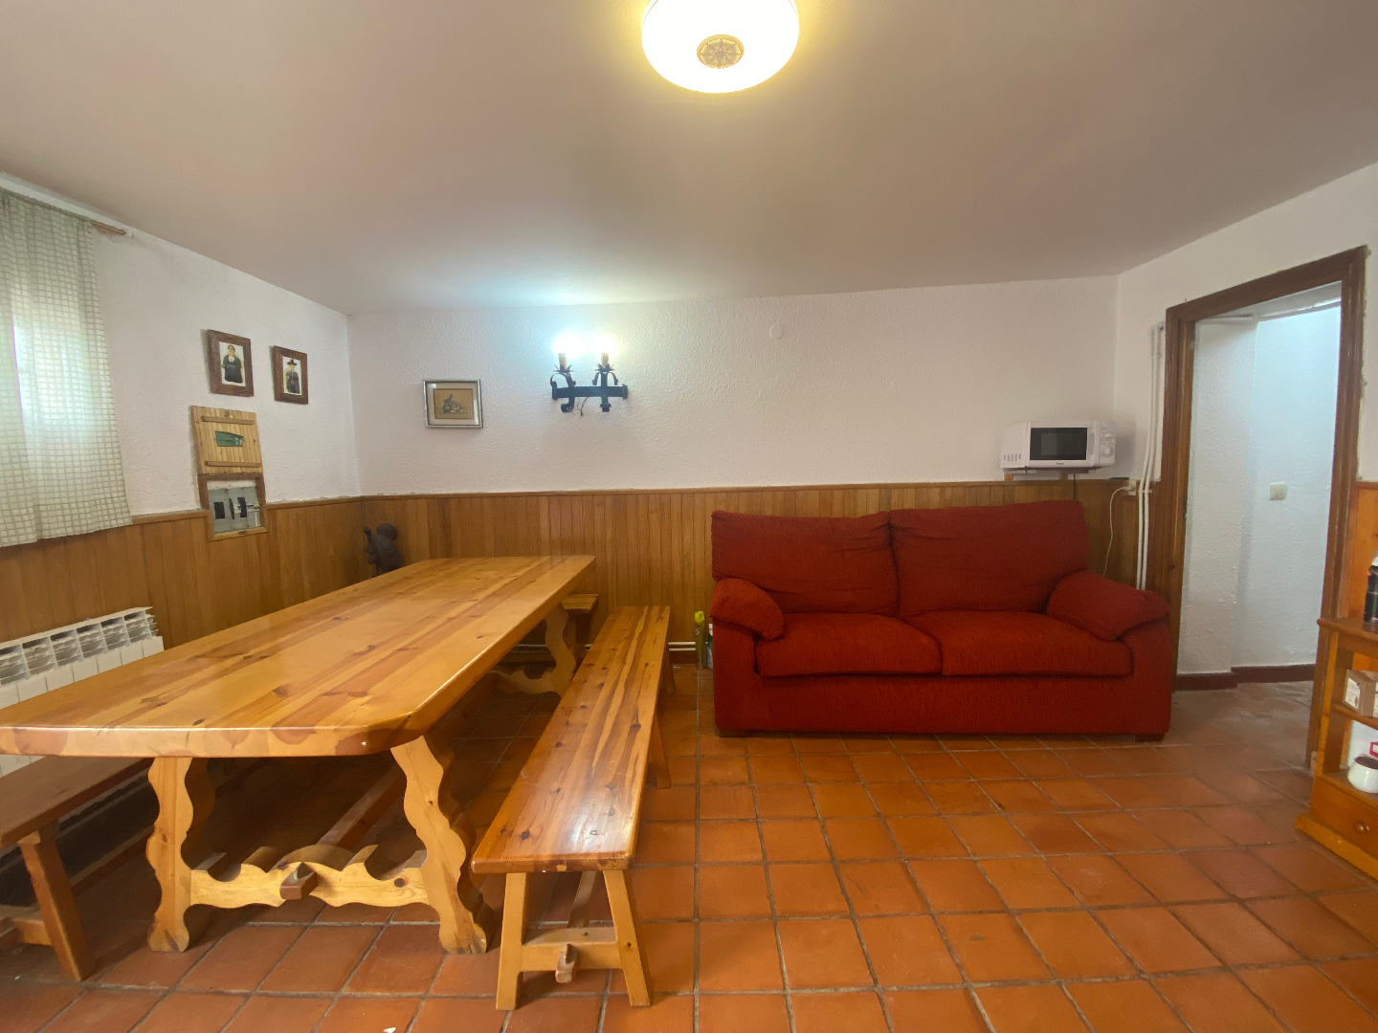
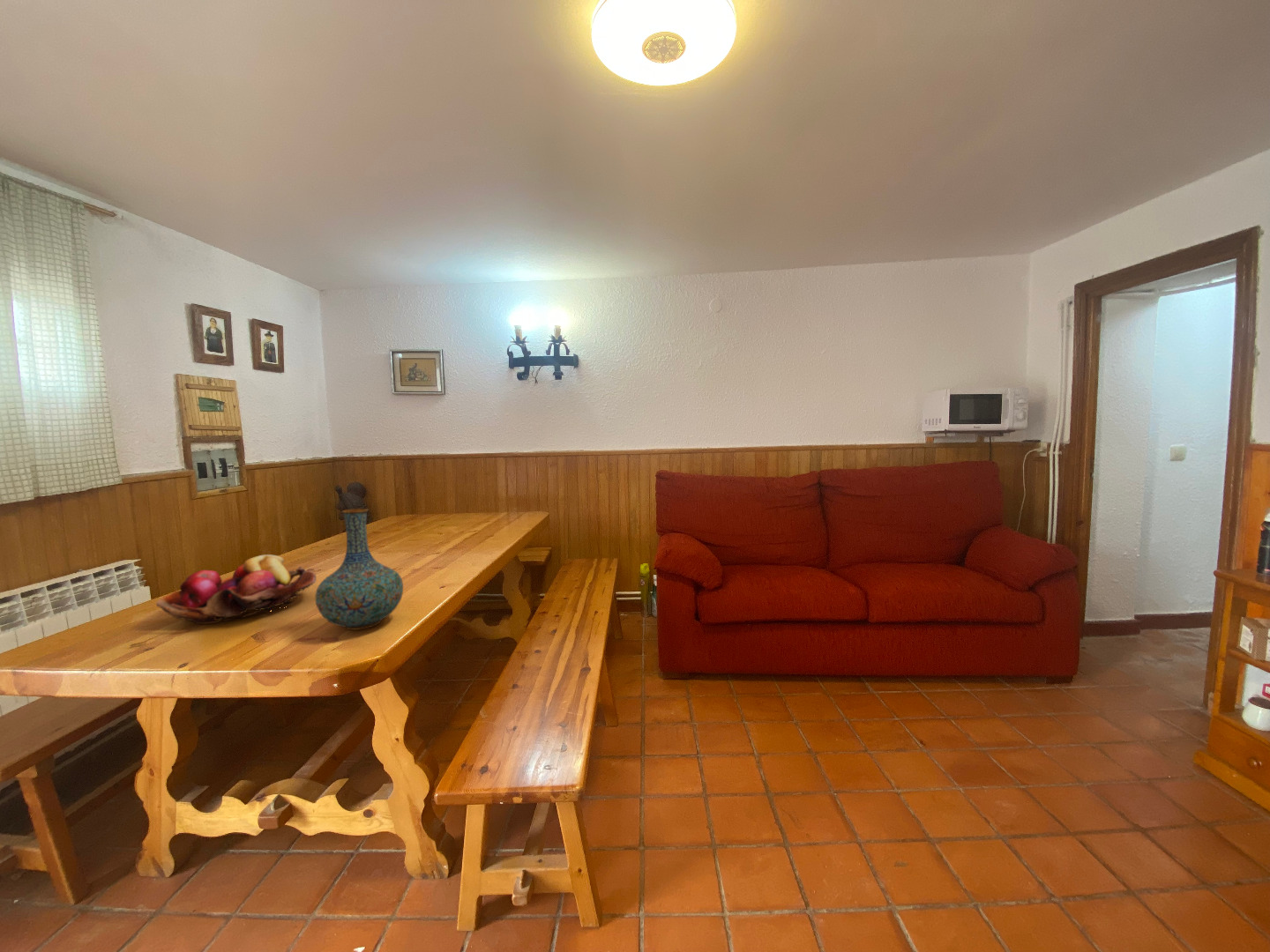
+ vase (359, 568)
+ fruit basket (246, 584)
